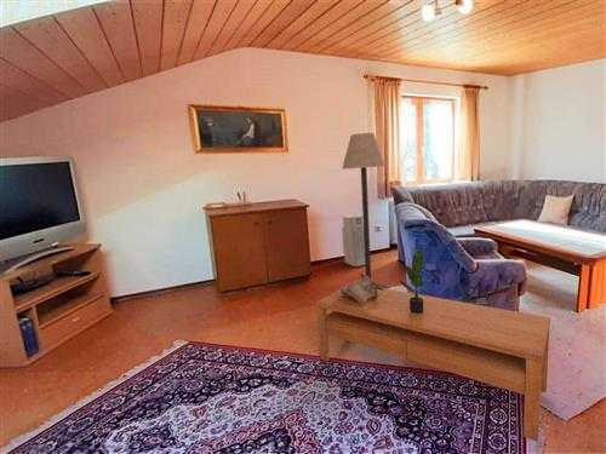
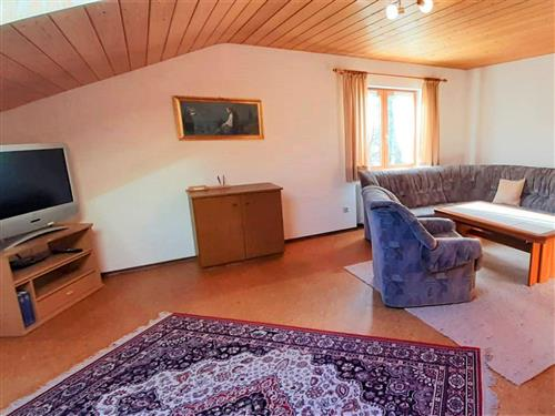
- decorative bowl (361, 286)
- floor lamp (365, 215)
- coffee table (421, 341)
- potted plant (415, 280)
- air purifier (354, 239)
